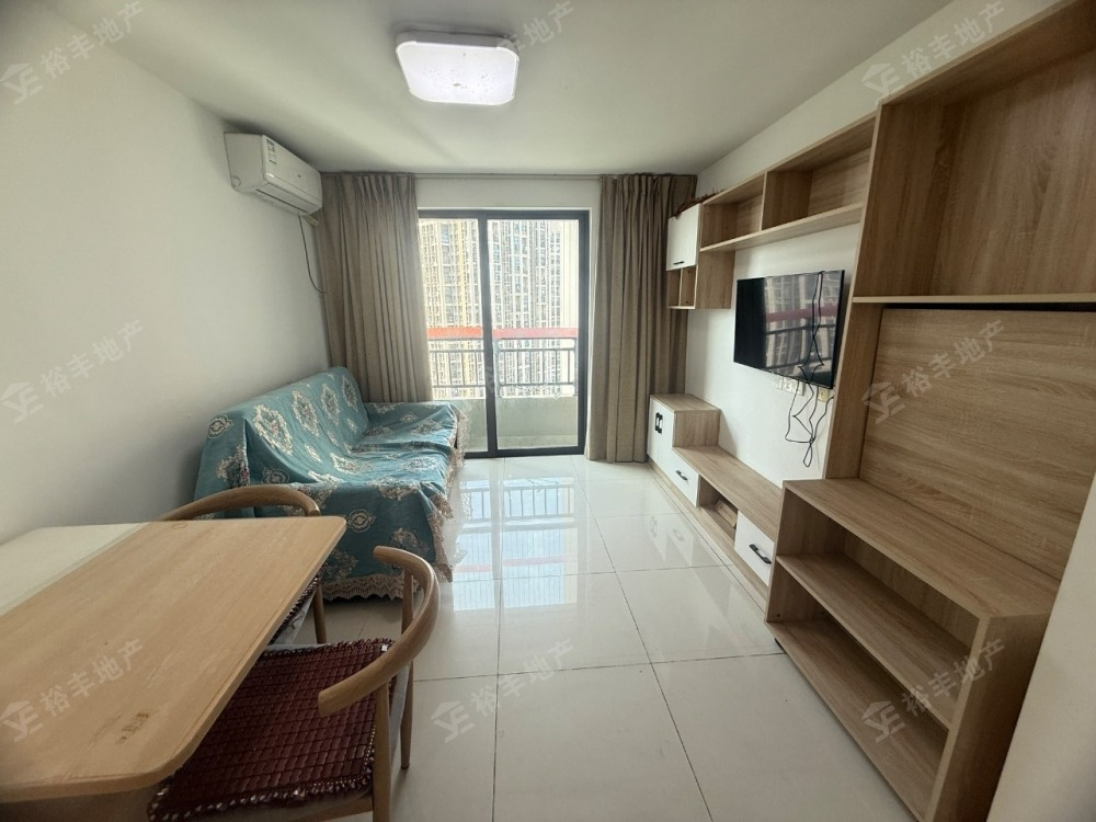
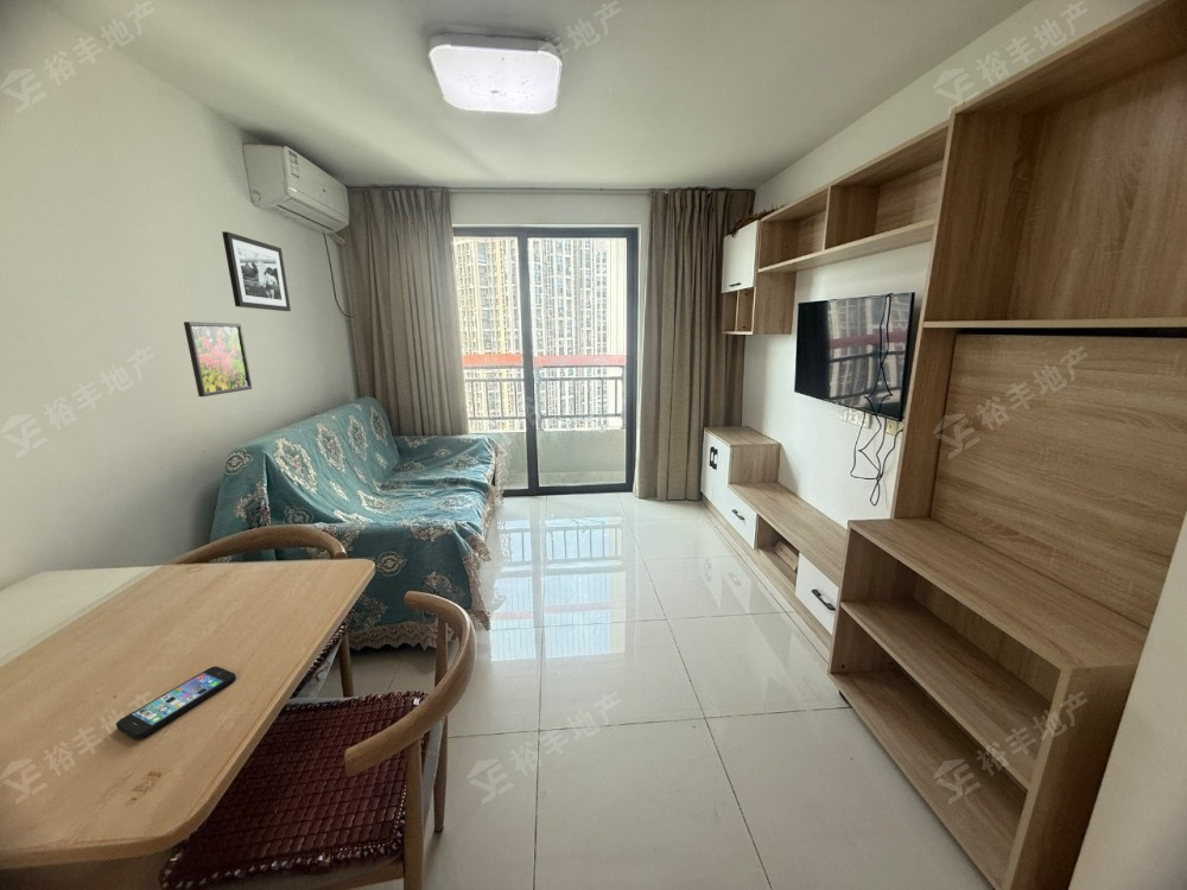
+ smartphone (179, 699)
+ picture frame (259, 275)
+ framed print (221, 358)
